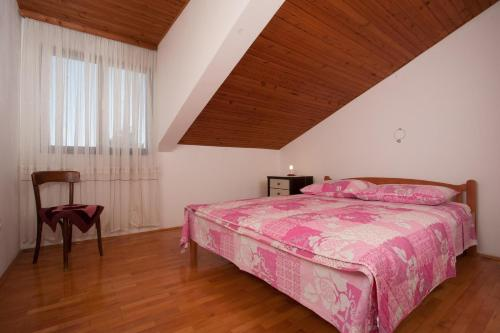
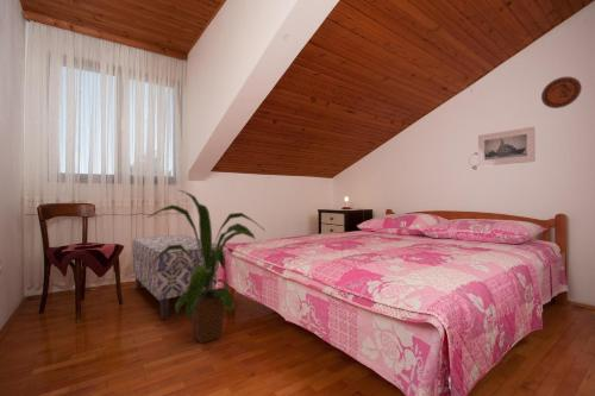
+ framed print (505, 147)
+ decorative plate (560, 93)
+ house plant (209, 265)
+ bench (173, 269)
